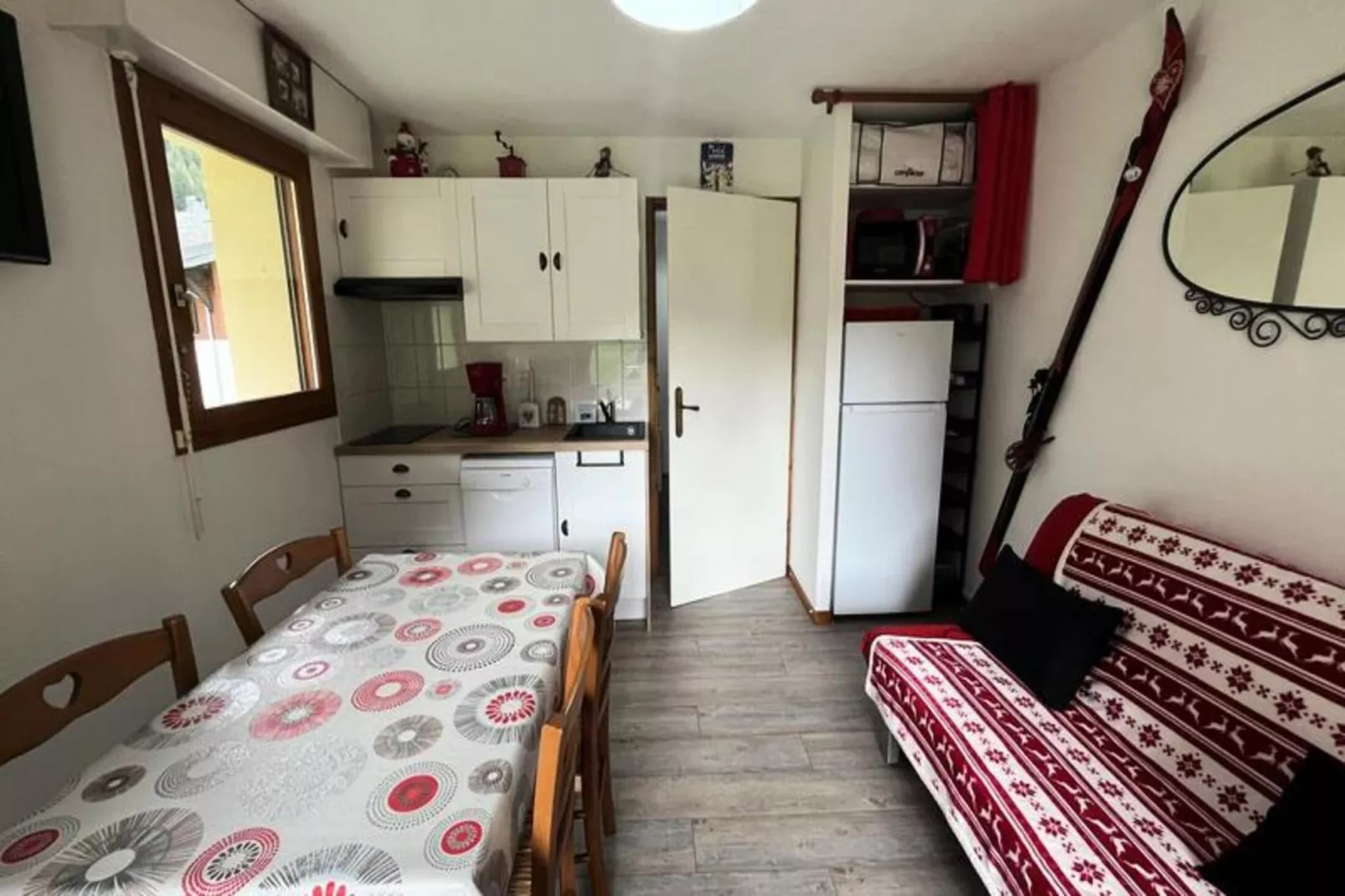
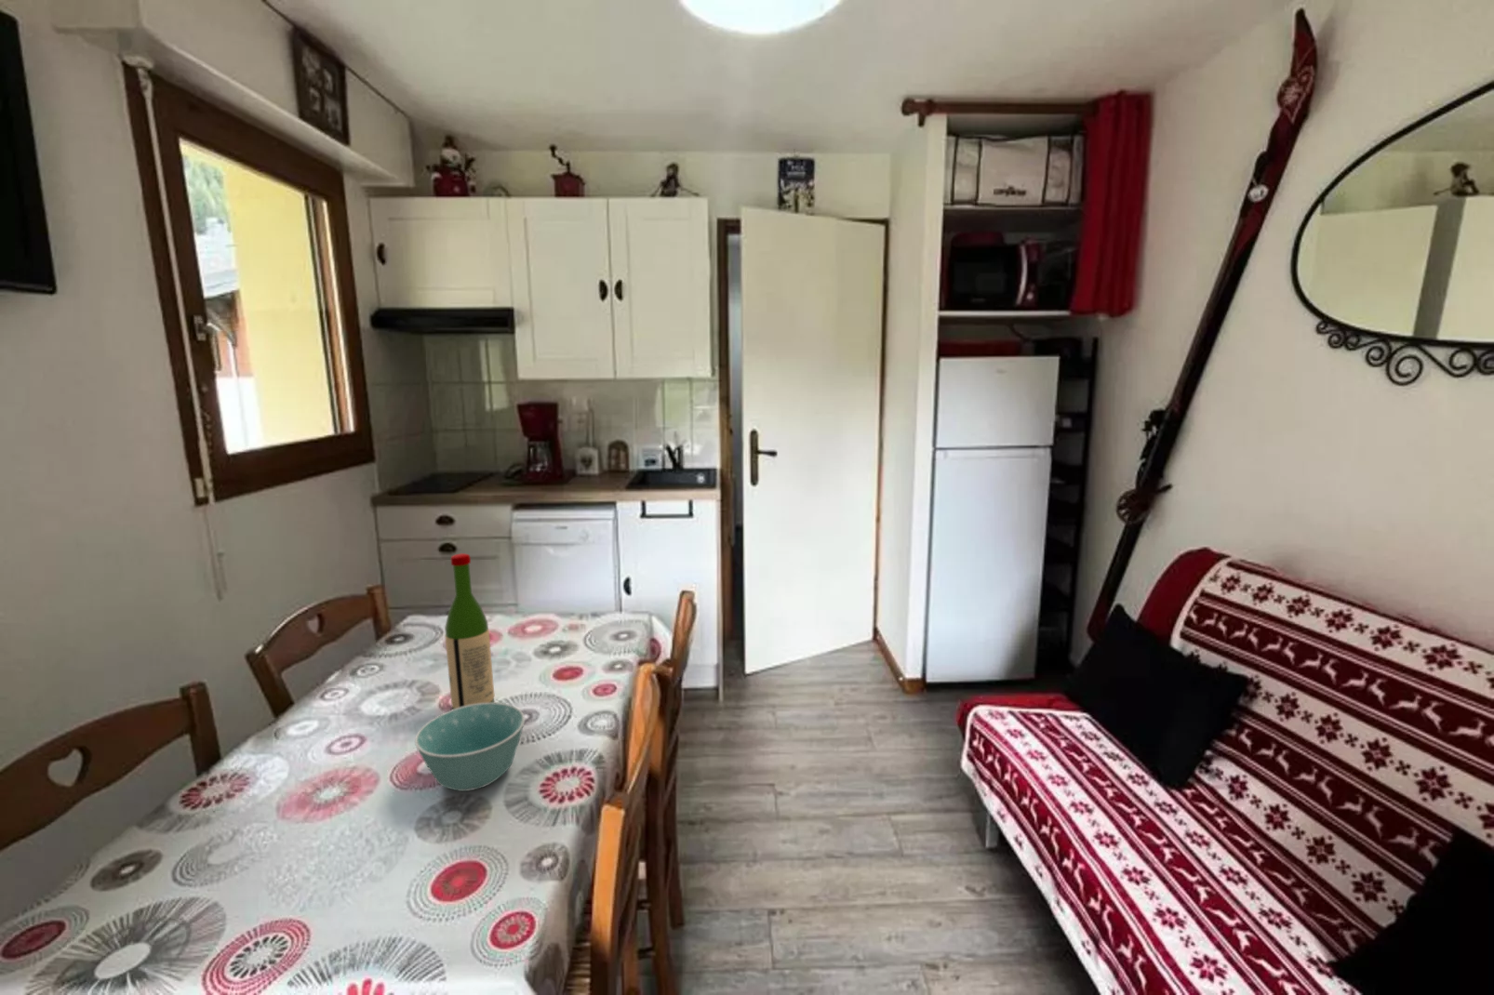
+ wine bottle (467, 632)
+ bowl (473, 751)
